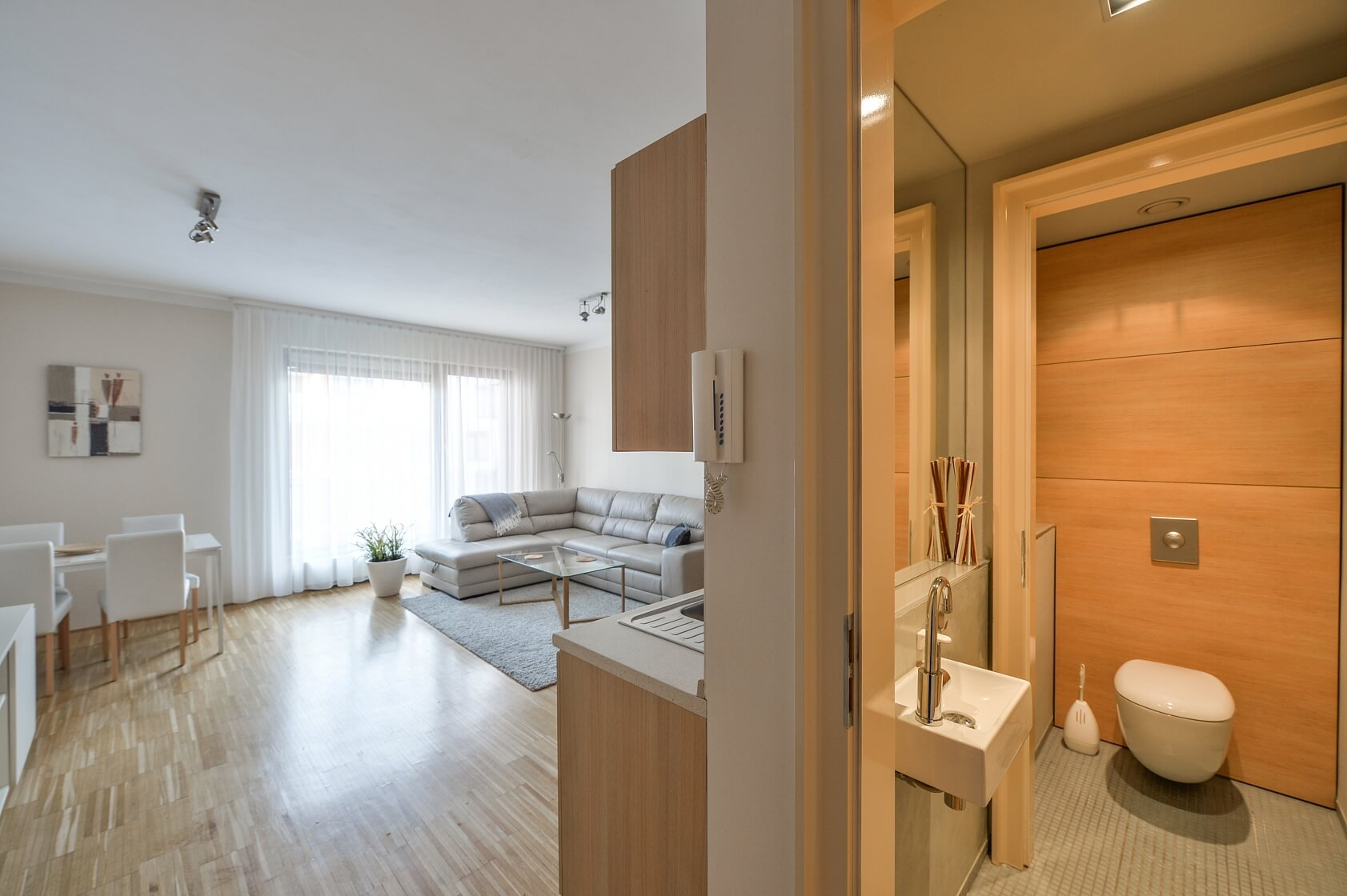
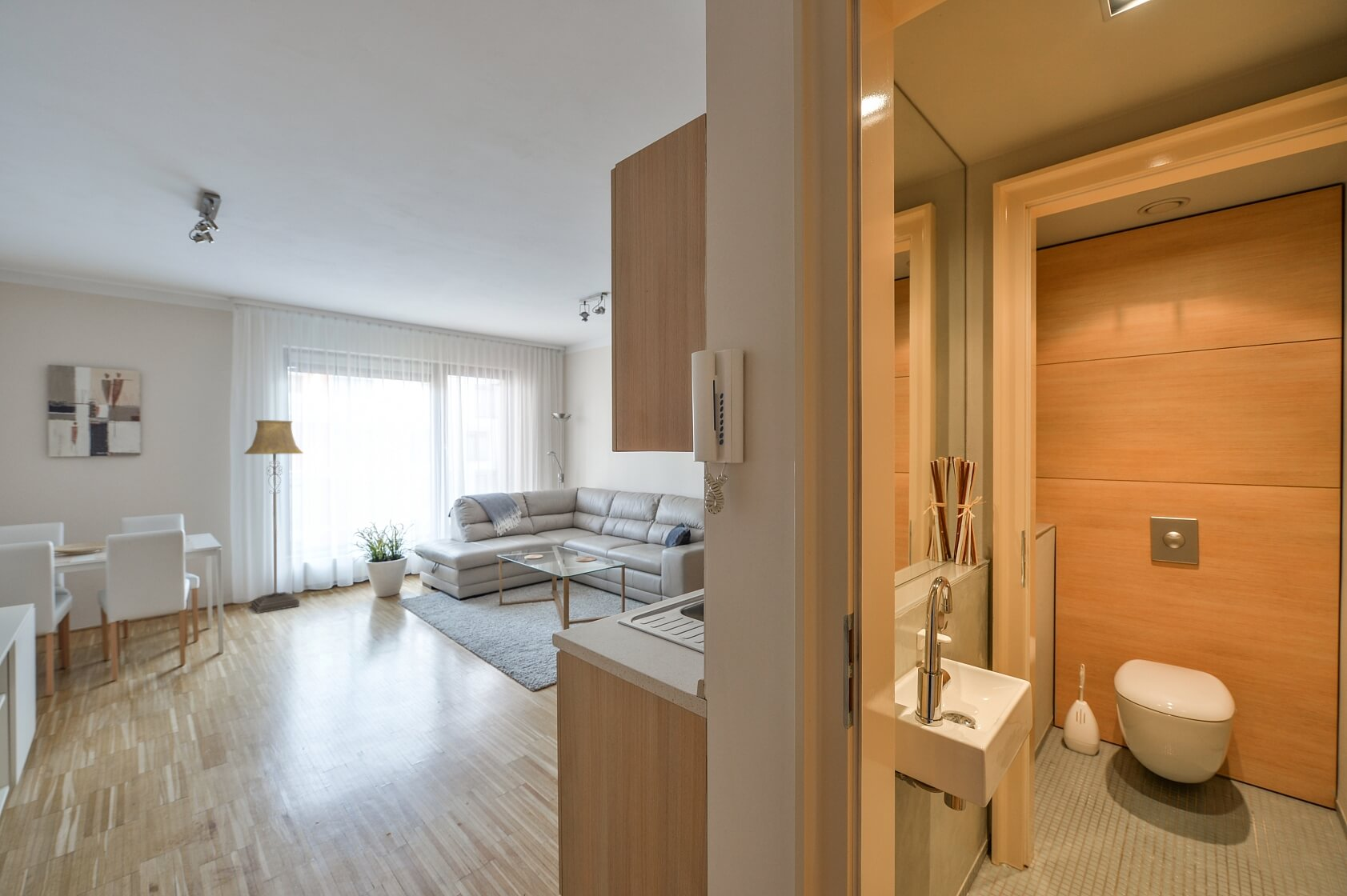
+ floor lamp (275, 514)
